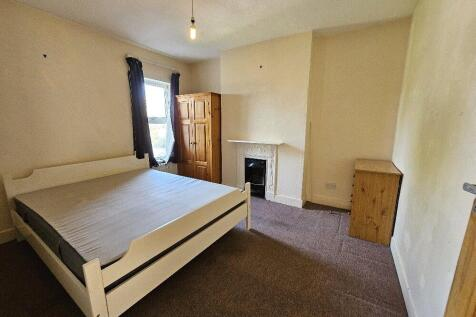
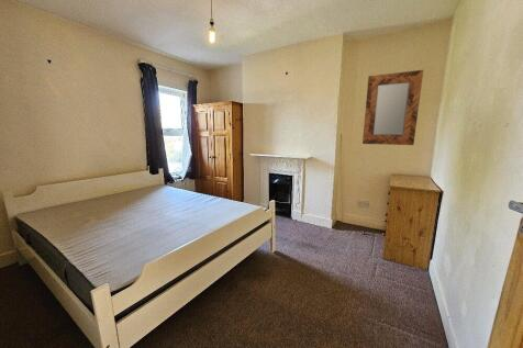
+ home mirror (390, 110)
